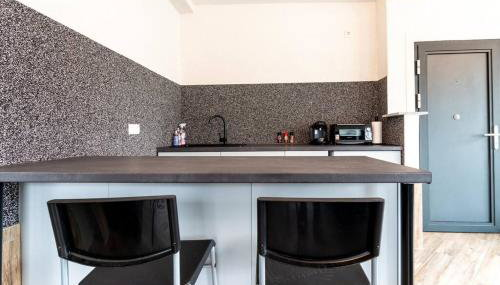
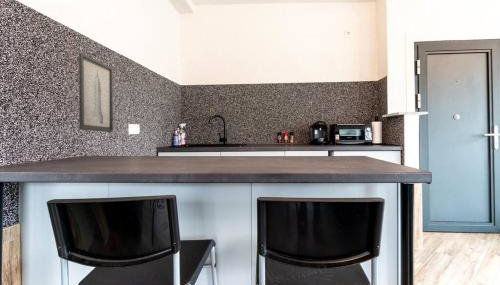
+ wall art (97, 96)
